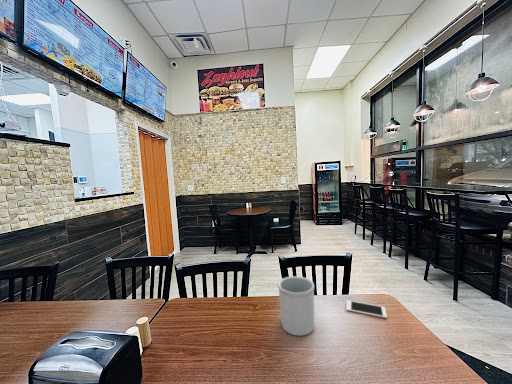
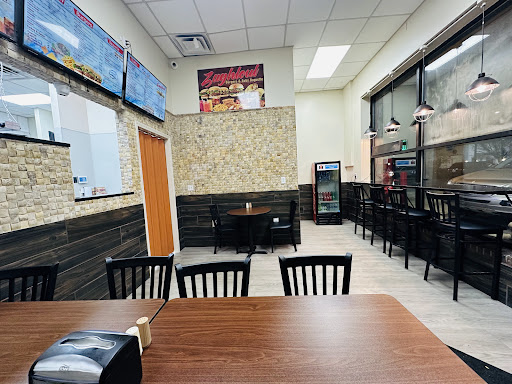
- utensil holder (296, 303)
- cell phone (365, 308)
